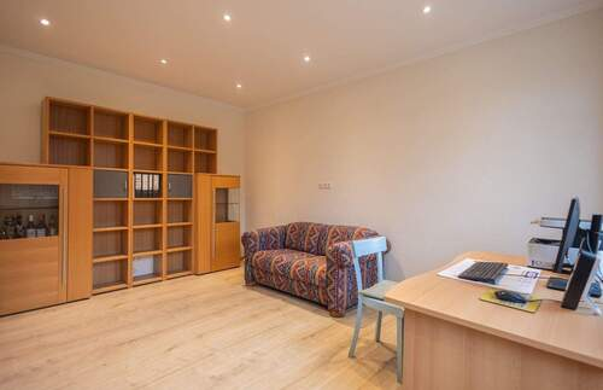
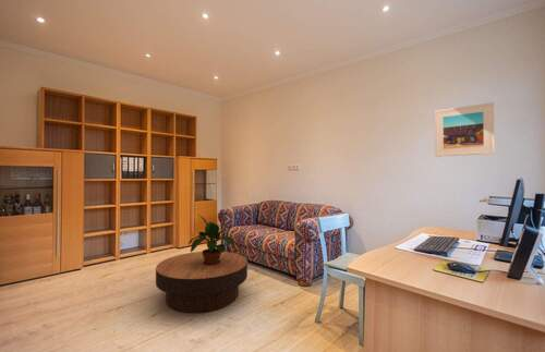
+ potted plant (211, 238)
+ coffee table (203, 279)
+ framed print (462, 131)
